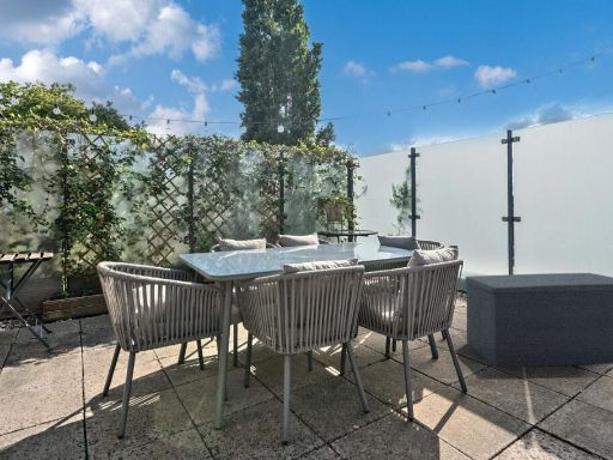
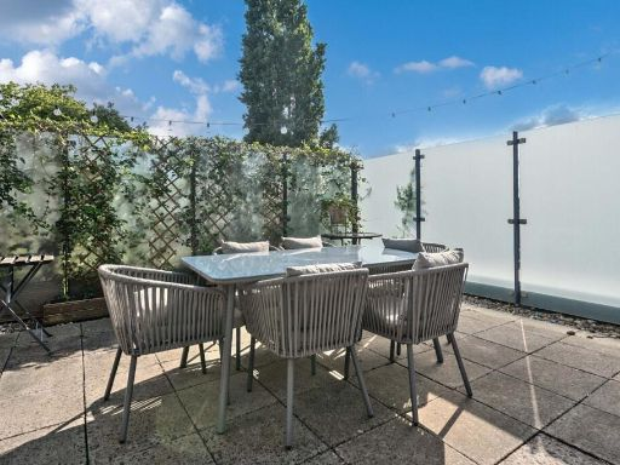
- bench (545, 315)
